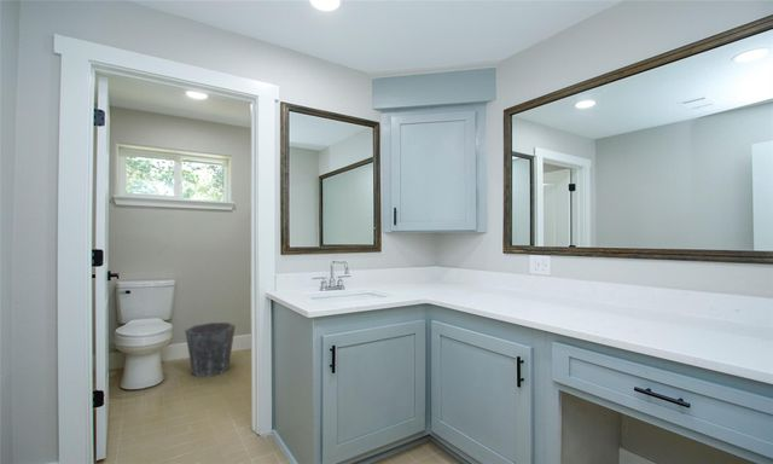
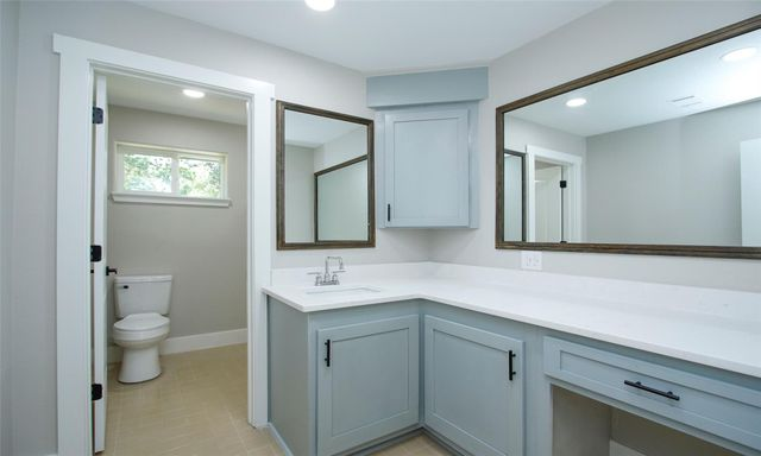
- waste bin (210, 348)
